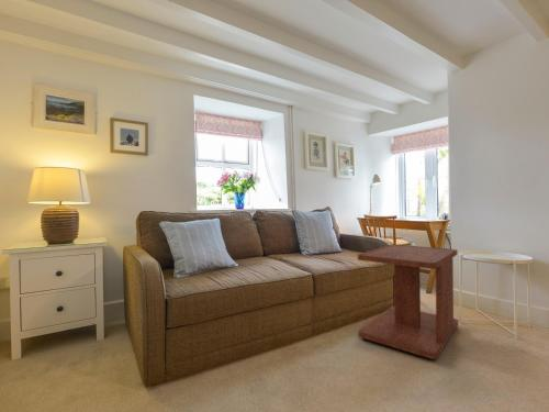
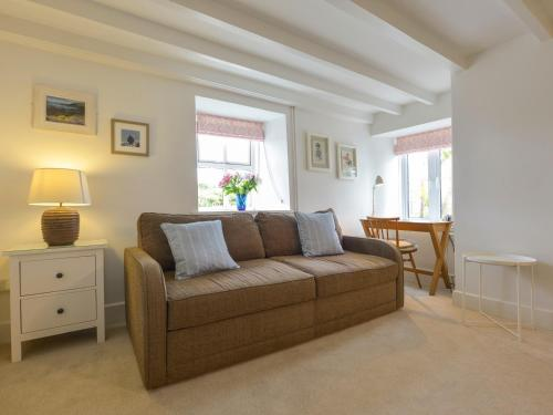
- side table (410, 291)
